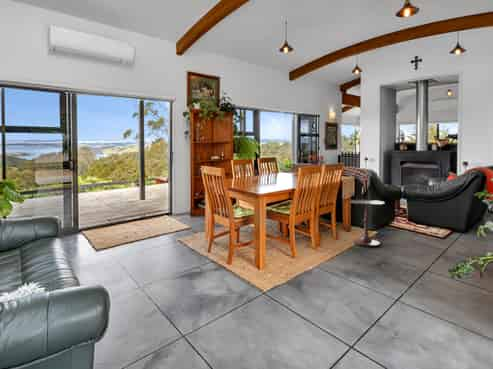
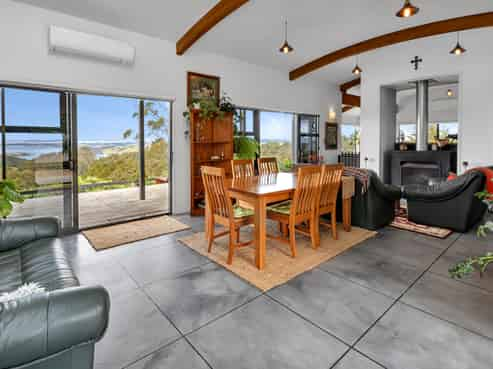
- side table (366, 222)
